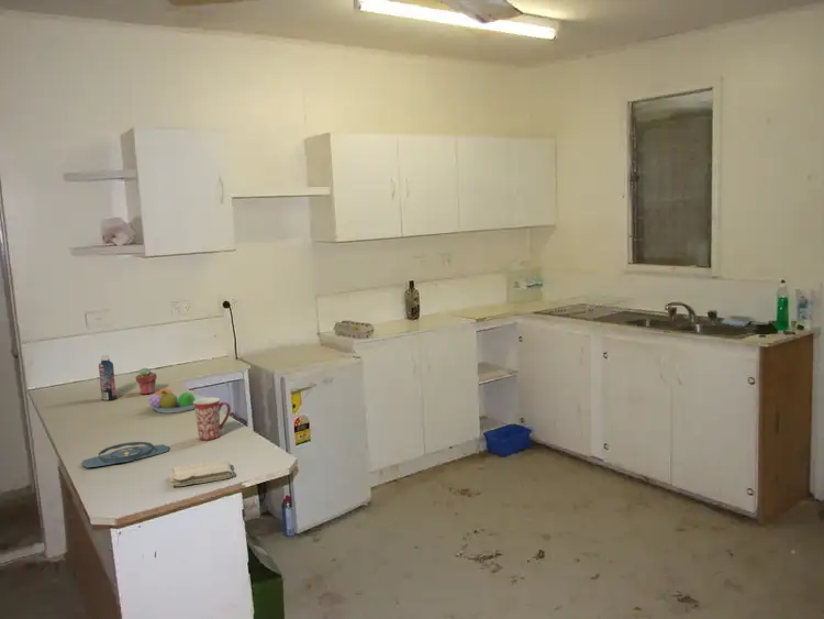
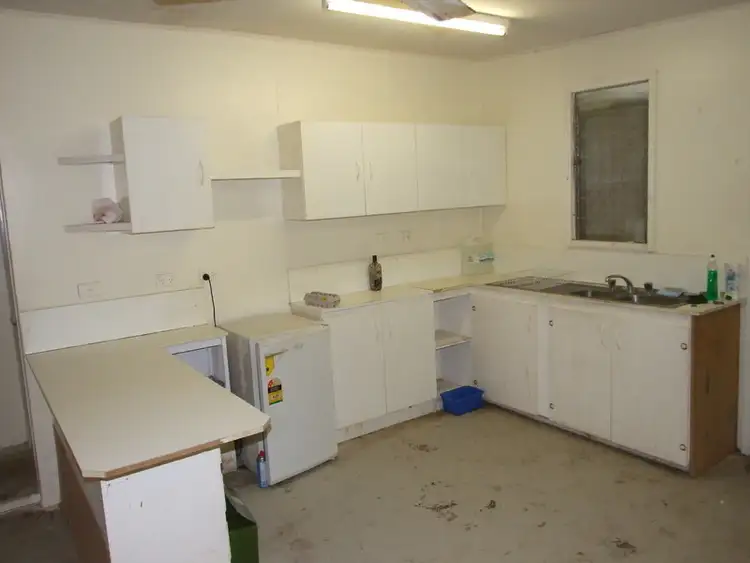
- mug (213, 418)
- potted succulent (146, 379)
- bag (125, 443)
- fruit bowl (177, 397)
- washcloth (201, 472)
- bottle (107, 376)
